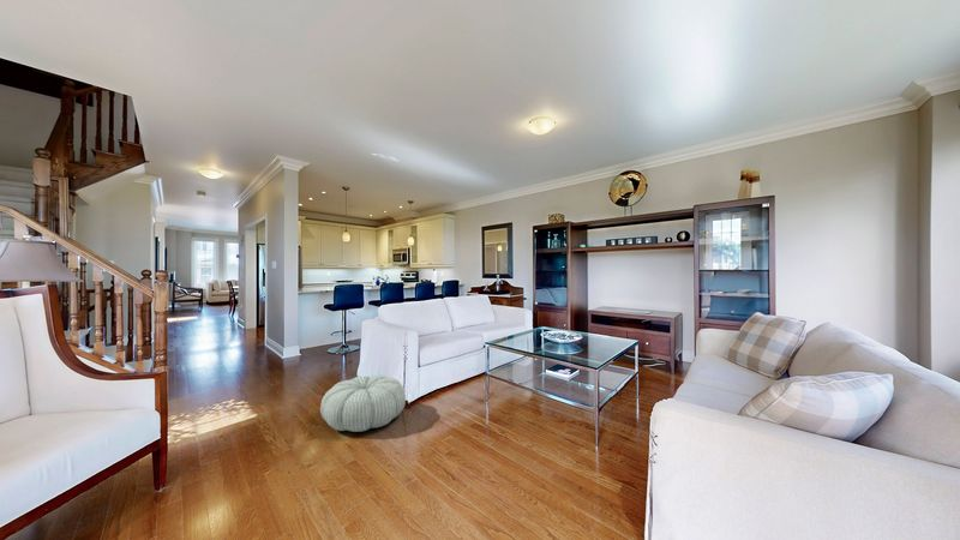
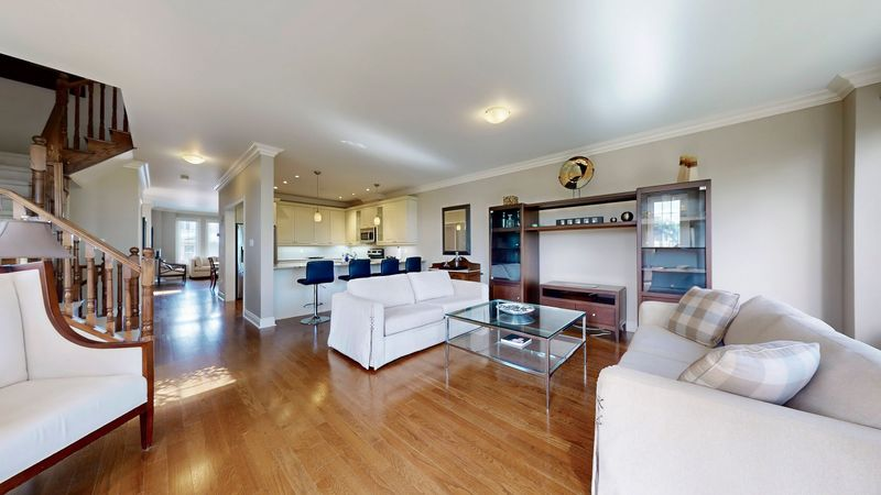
- pouf (365, 400)
